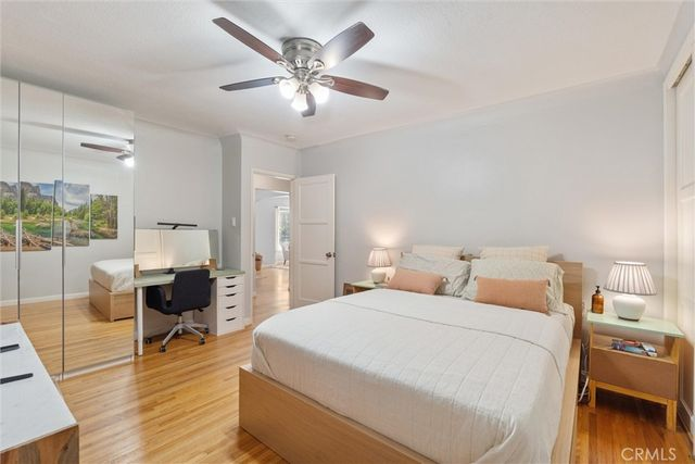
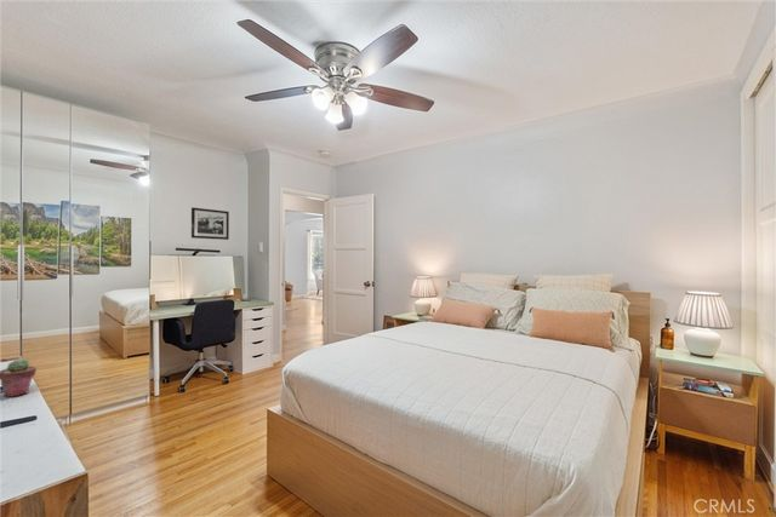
+ picture frame (210, 224)
+ potted succulent (17, 375)
